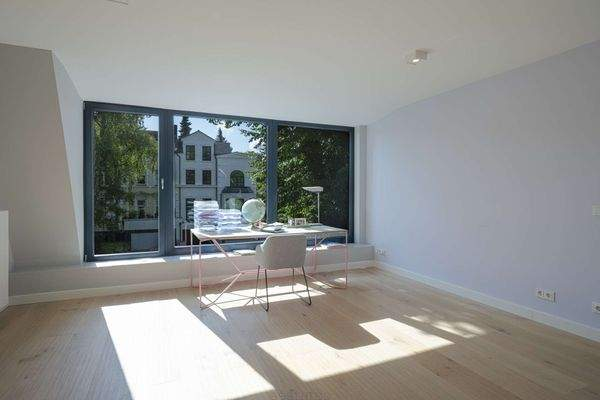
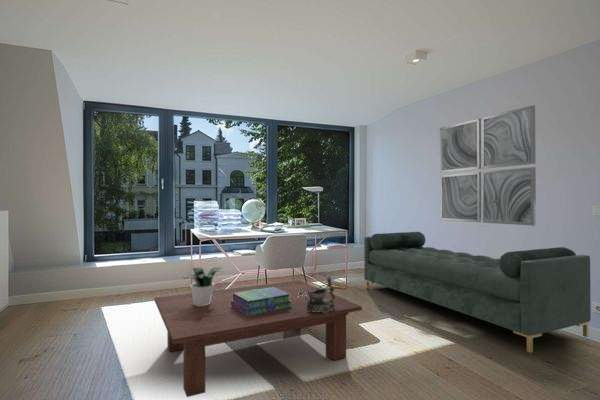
+ sofa (453, 273)
+ wall art (482, 168)
+ stack of books (261, 299)
+ potted plant (204, 285)
+ coffee table (253, 326)
+ decorative bowl (318, 293)
